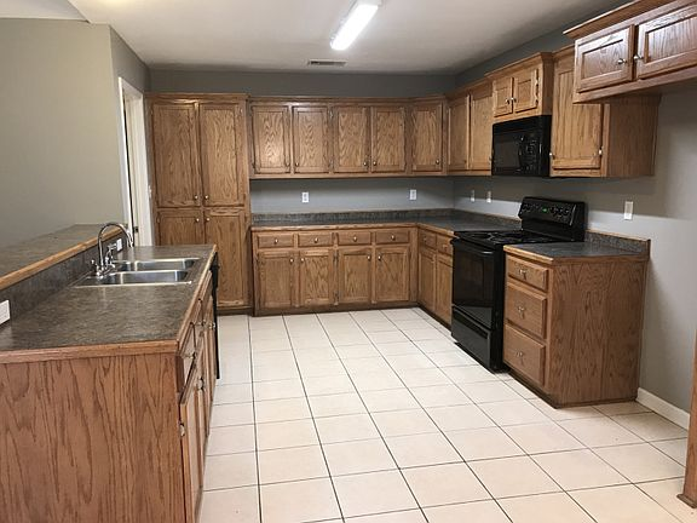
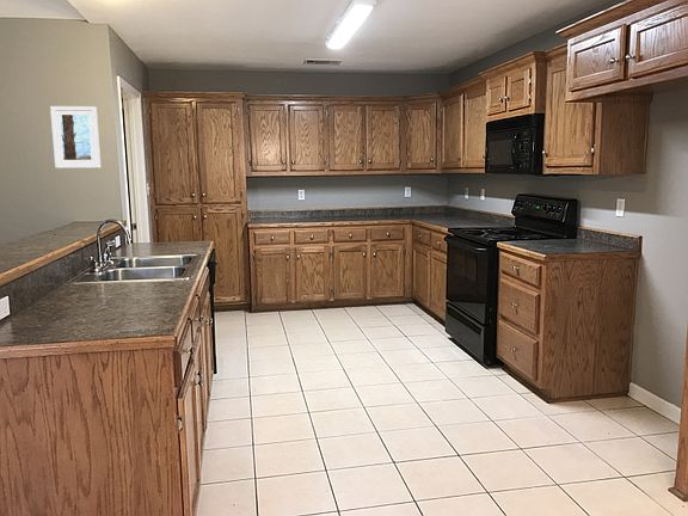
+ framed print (75, 137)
